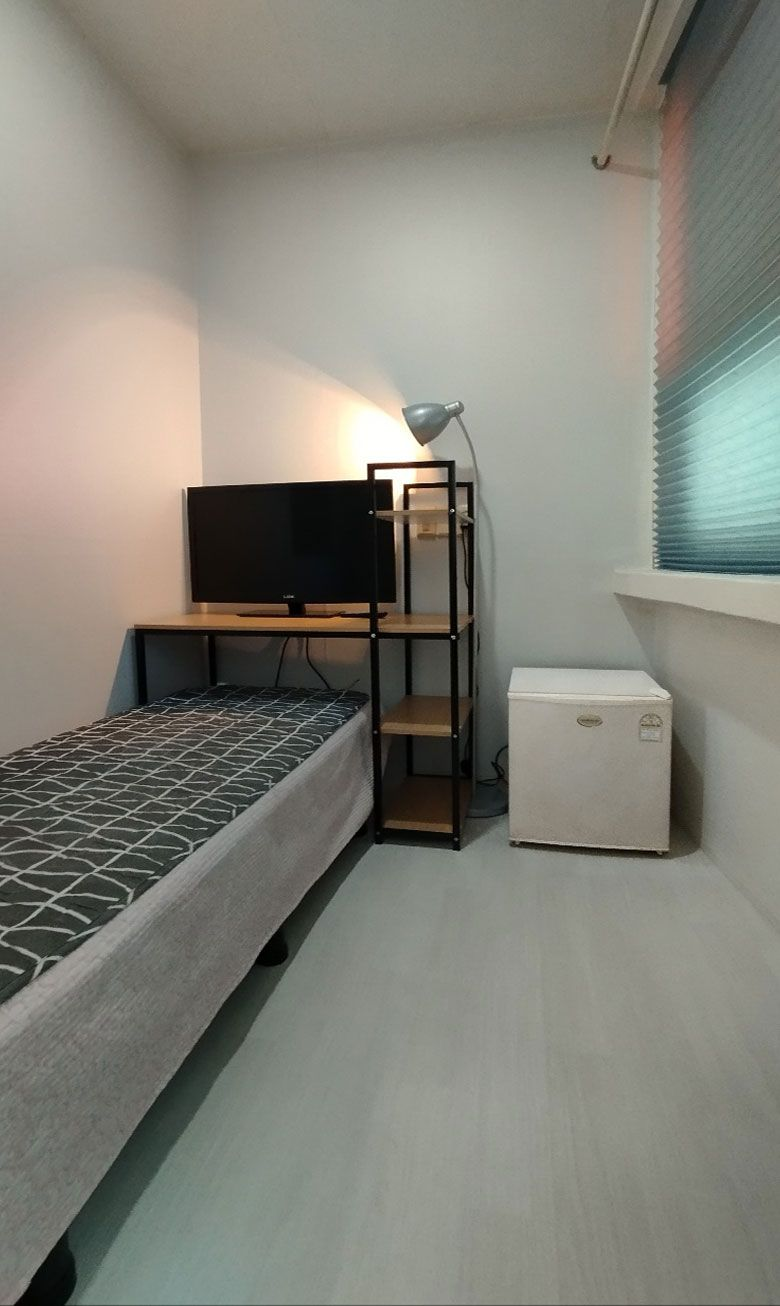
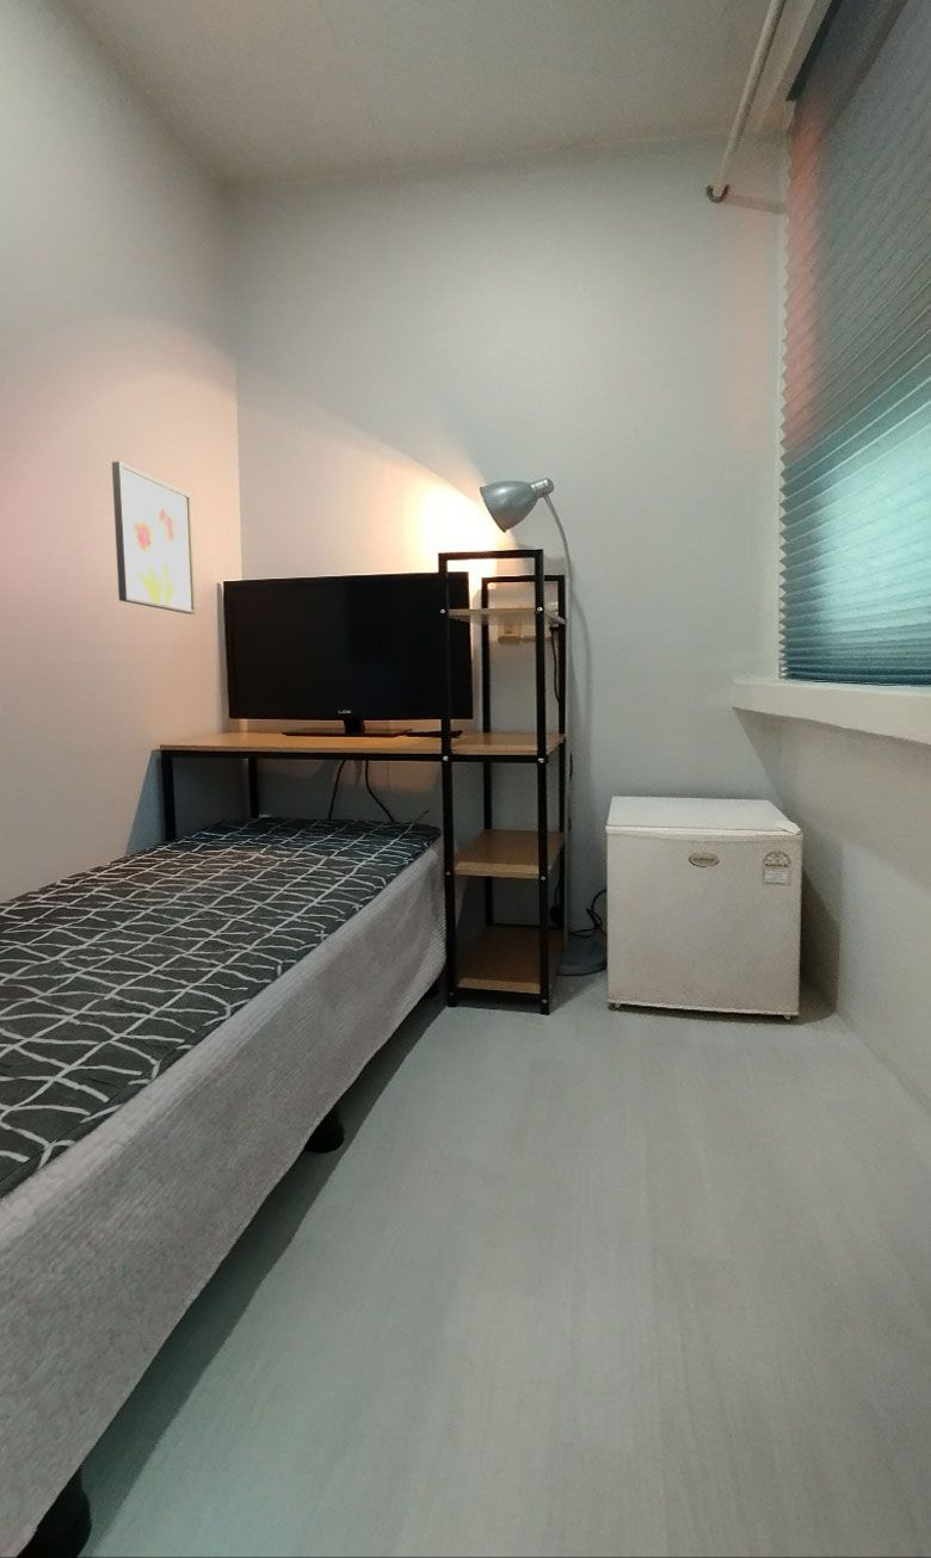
+ wall art (154, 544)
